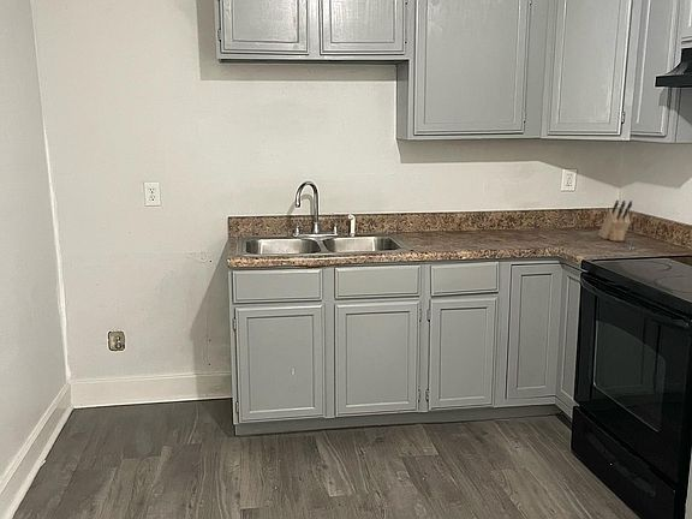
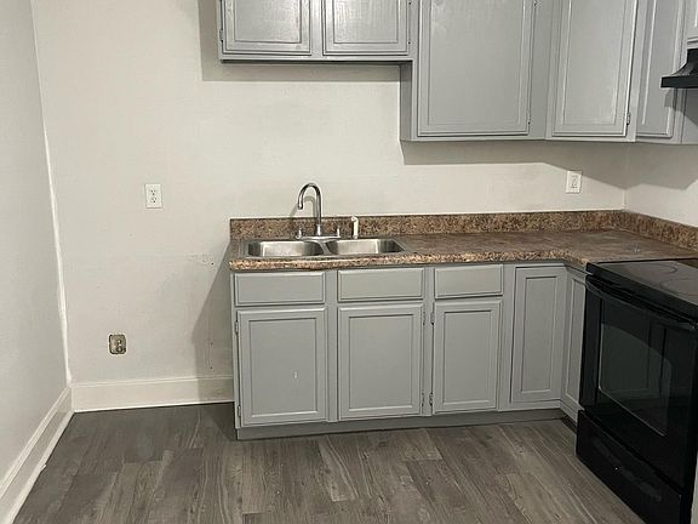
- knife block (615, 219)
